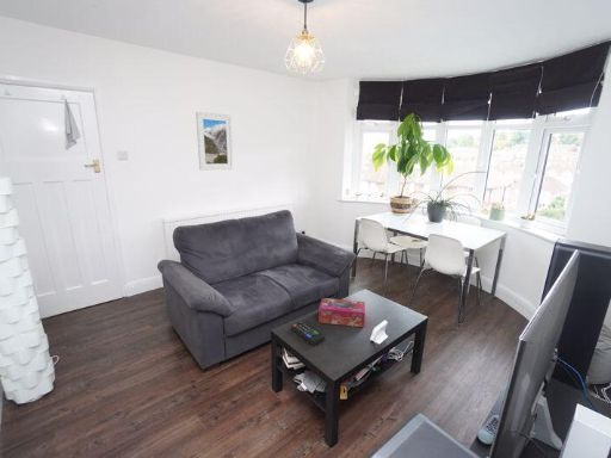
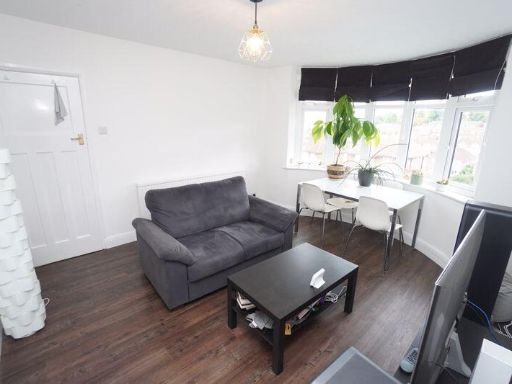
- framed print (215, 142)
- remote control (307, 332)
- tissue box (341, 311)
